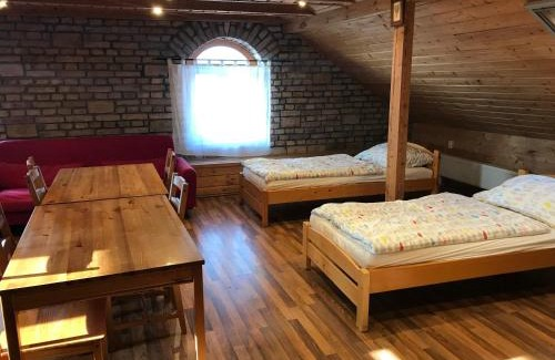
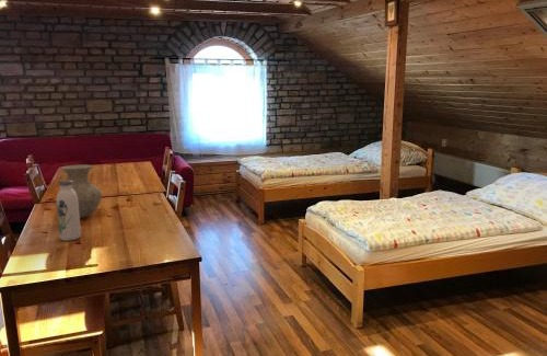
+ vase (79, 192)
+ water bottle (68, 209)
